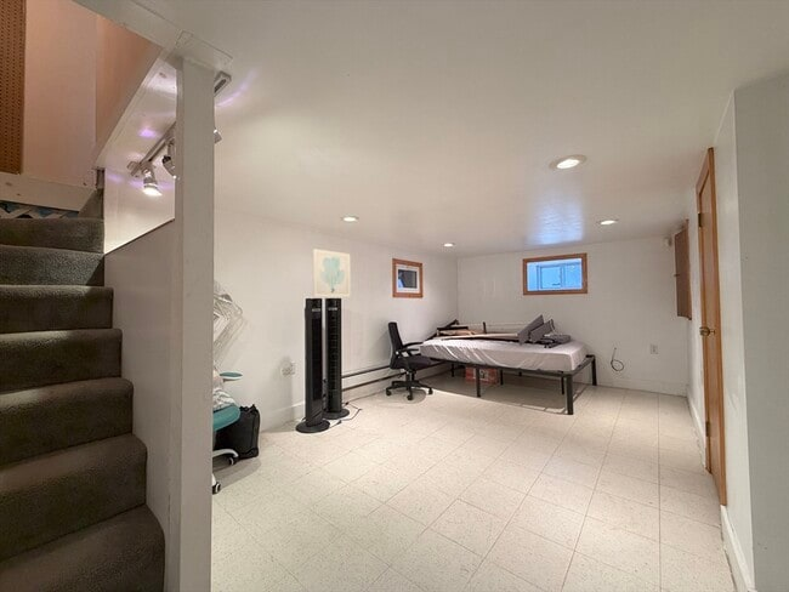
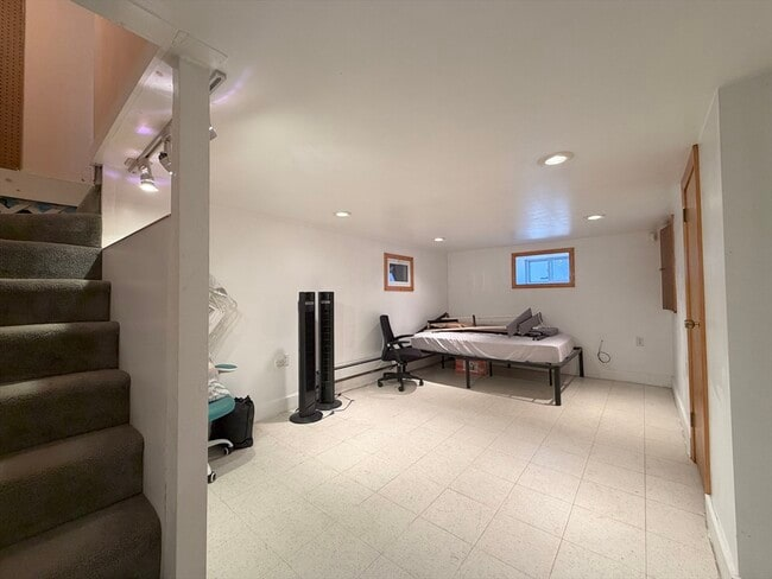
- wall art (333, 274)
